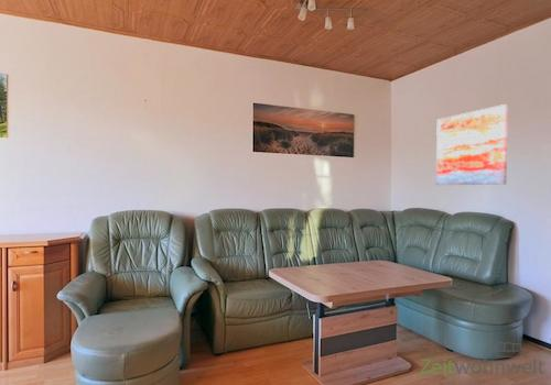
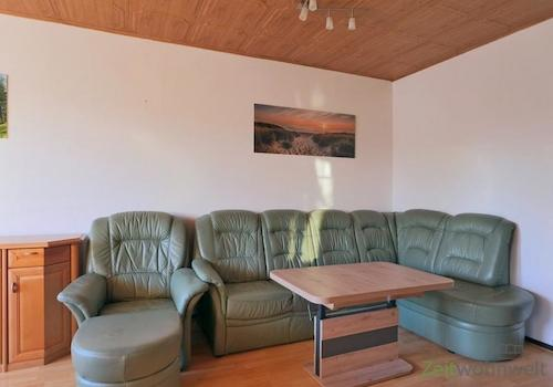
- wall art (468, 148)
